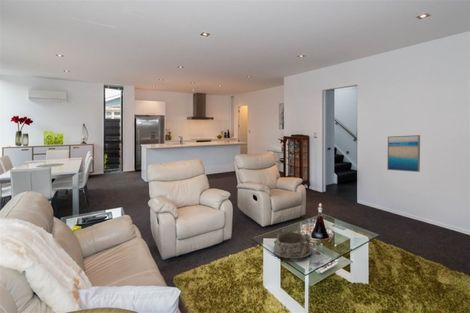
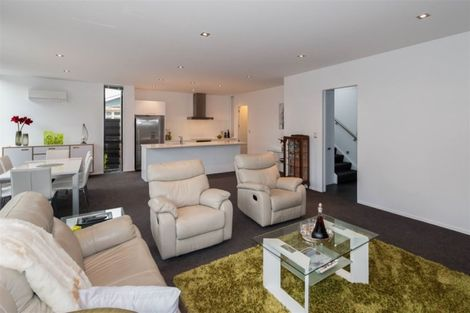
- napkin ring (292, 243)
- wall art (402, 153)
